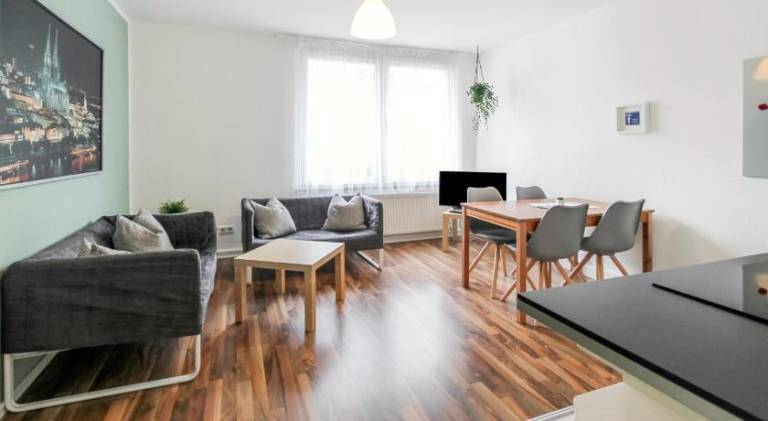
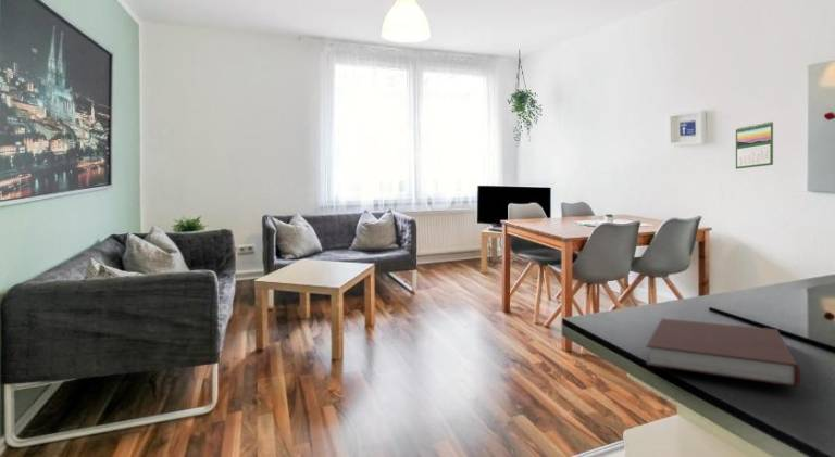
+ calendar (753, 145)
+ notebook (716, 345)
